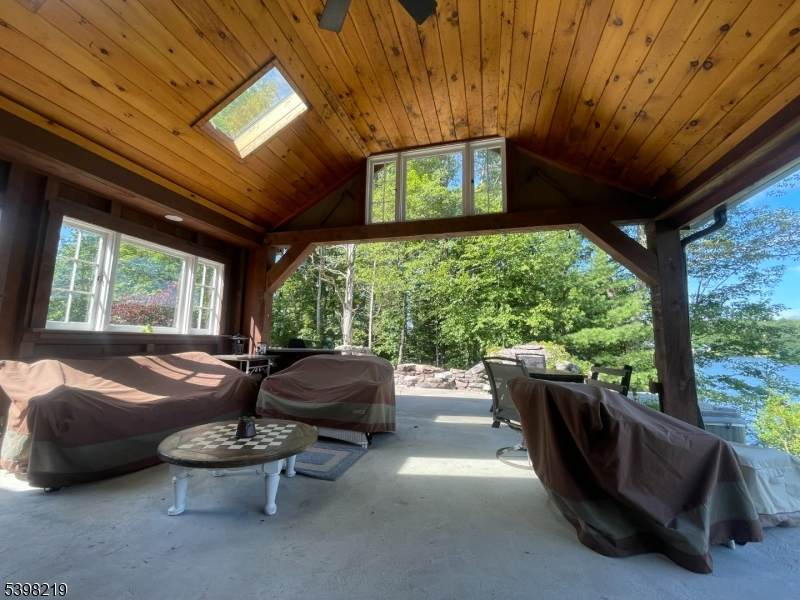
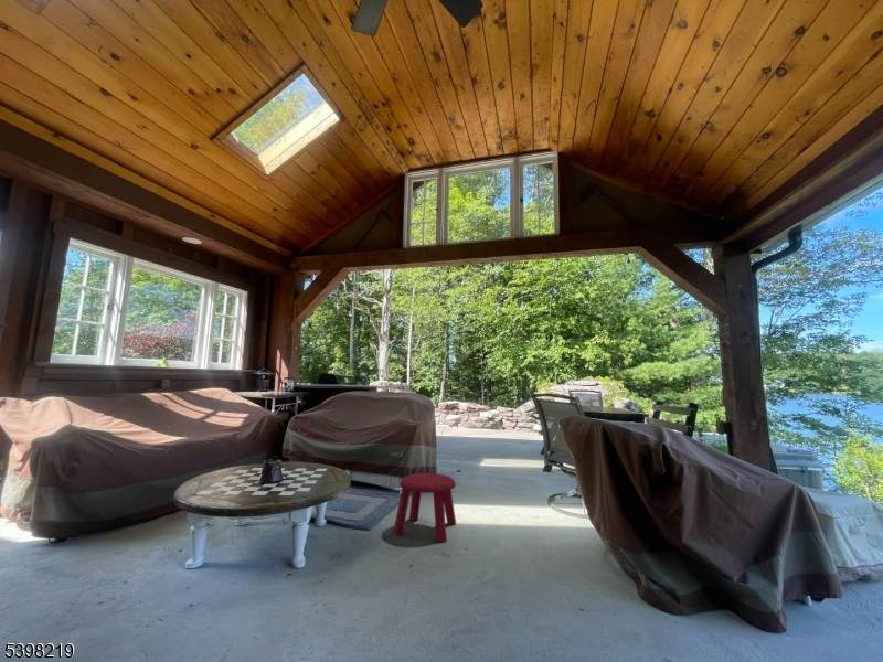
+ stool (434, 503)
